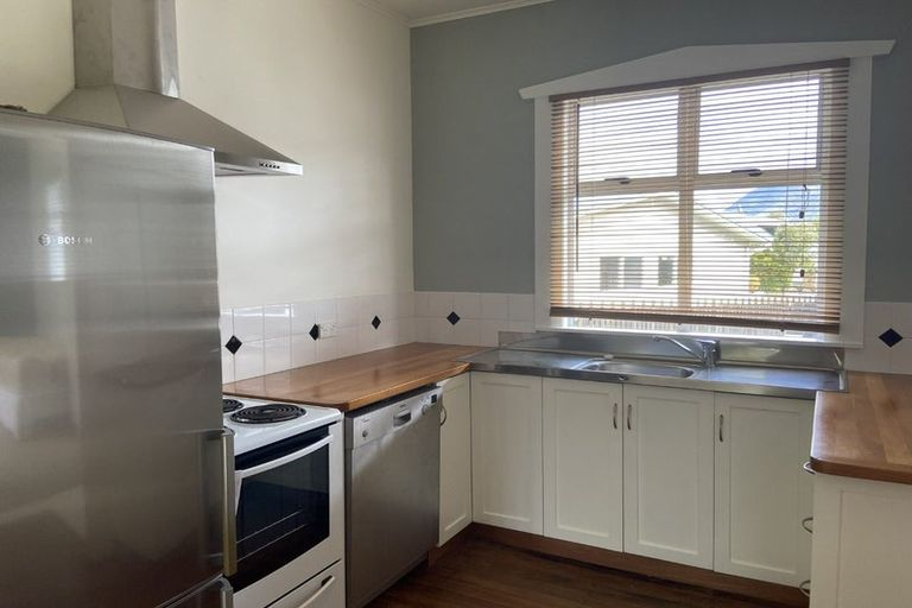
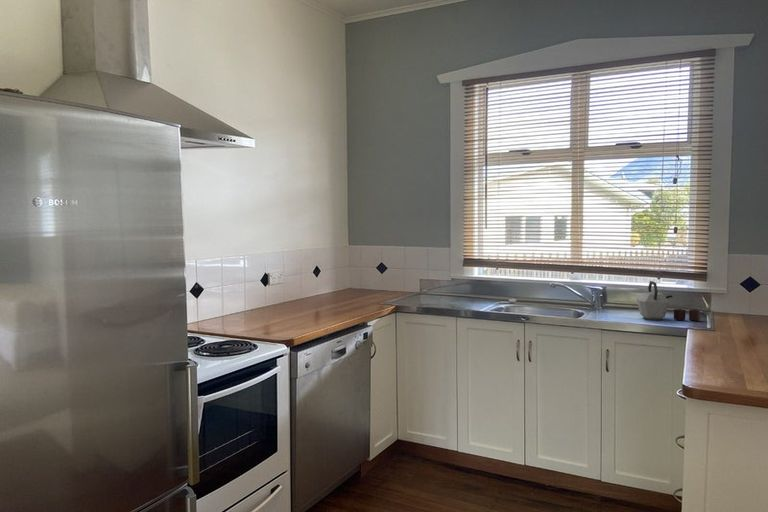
+ kettle (668, 301)
